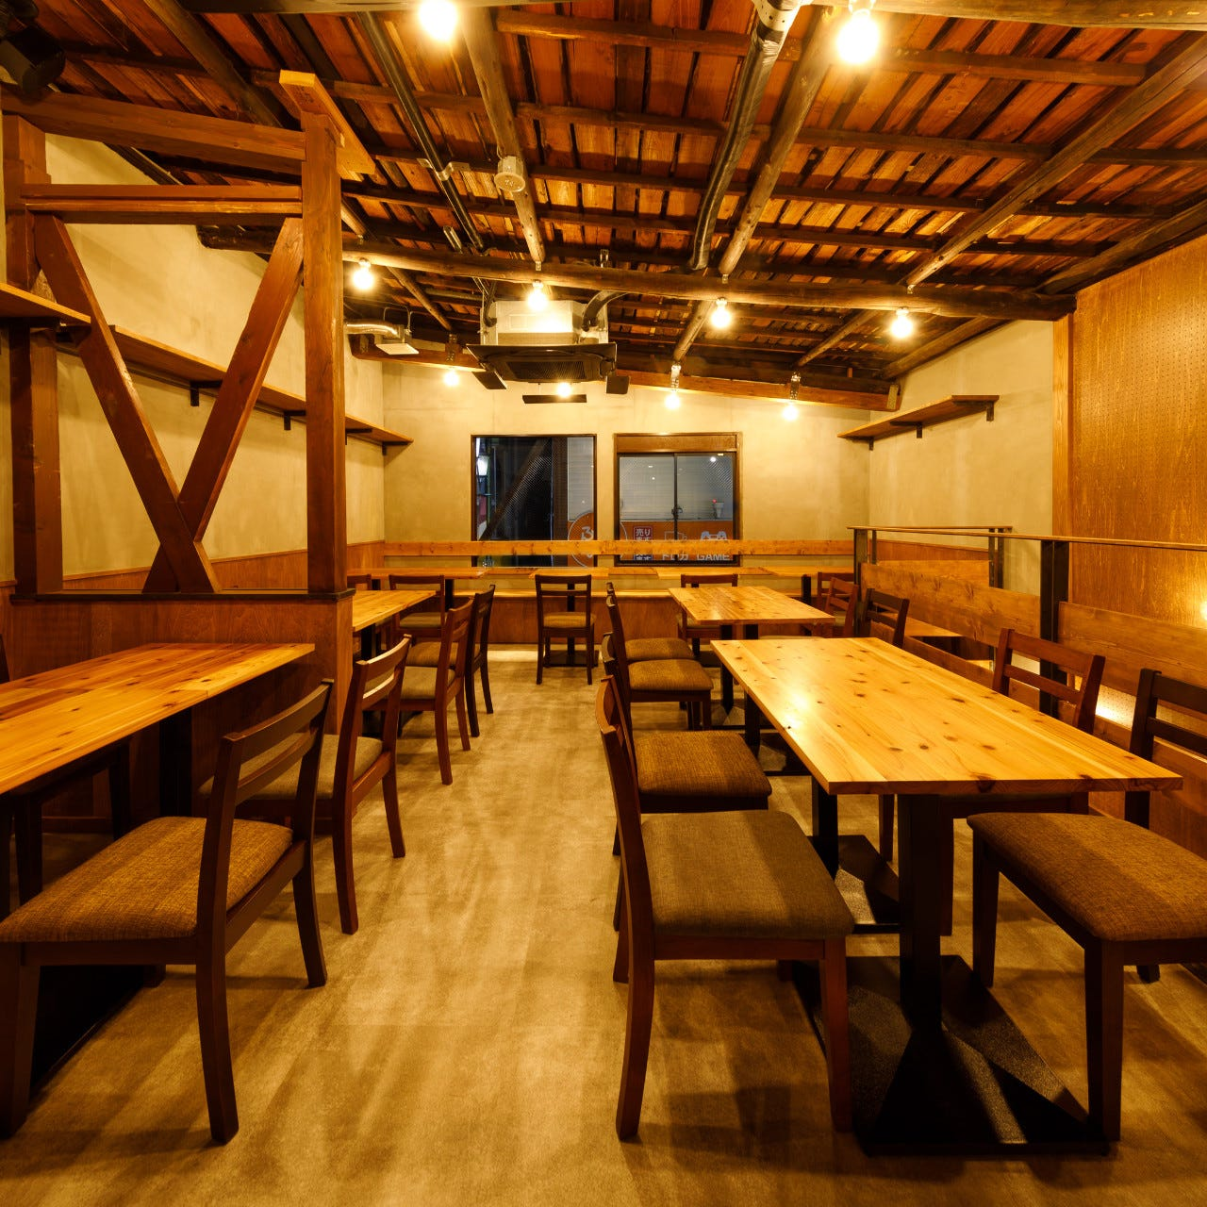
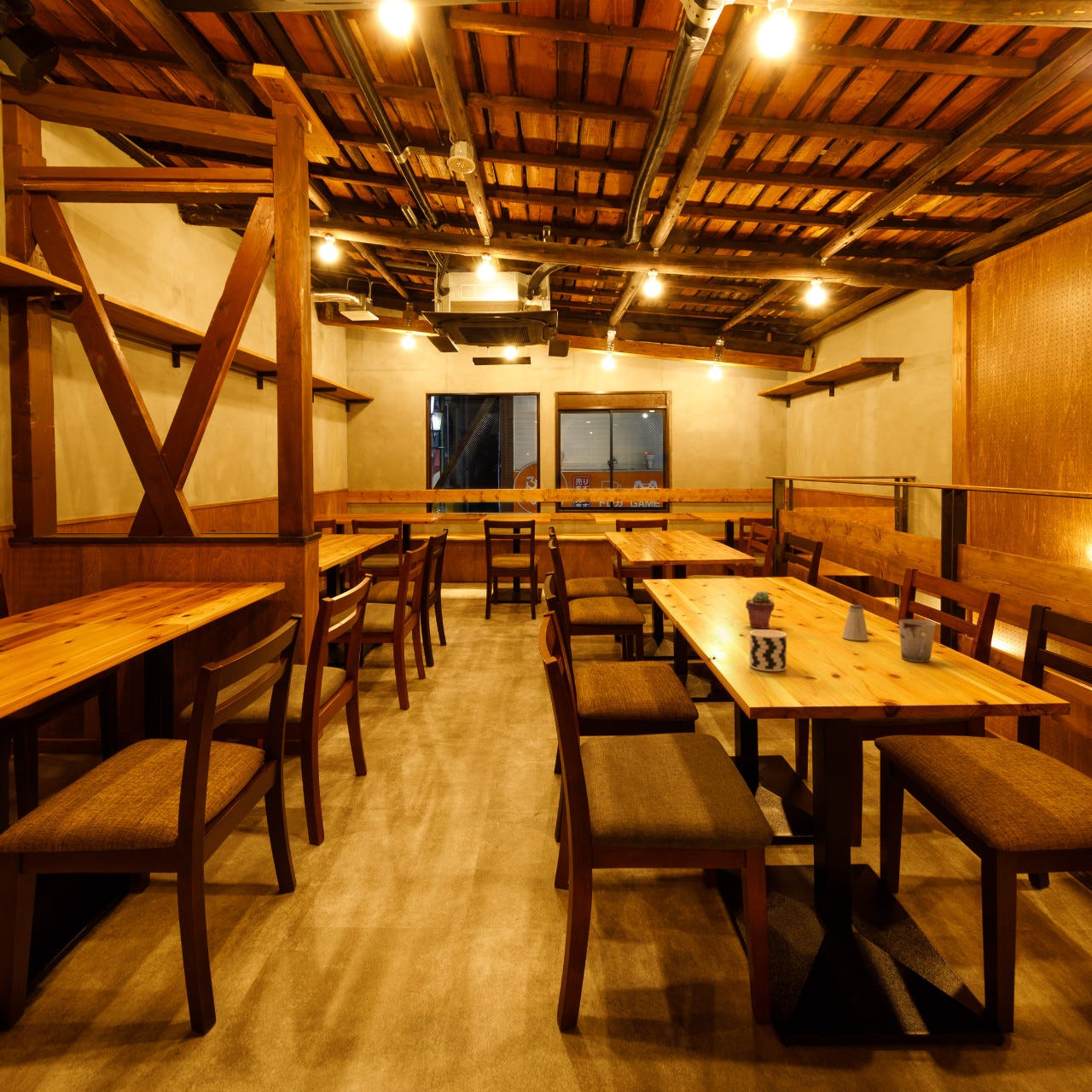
+ potted succulent (759, 608)
+ cup (768, 648)
+ cup (918, 642)
+ saltshaker (856, 622)
